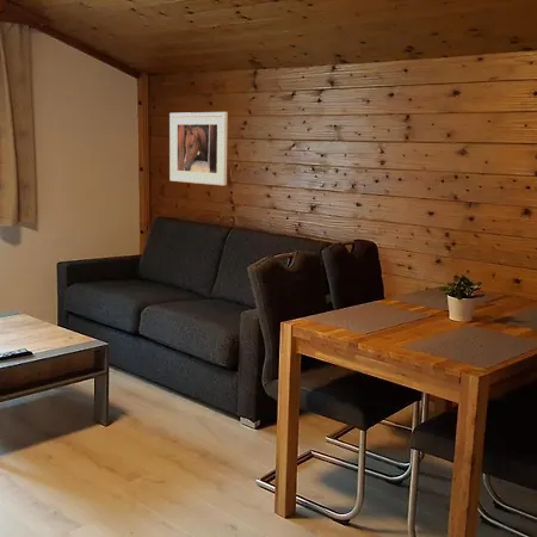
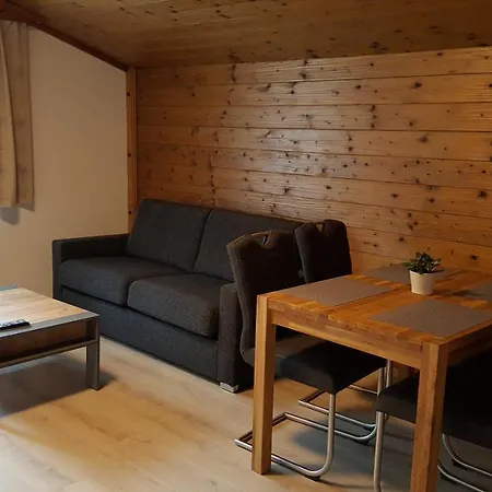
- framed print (197, 148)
